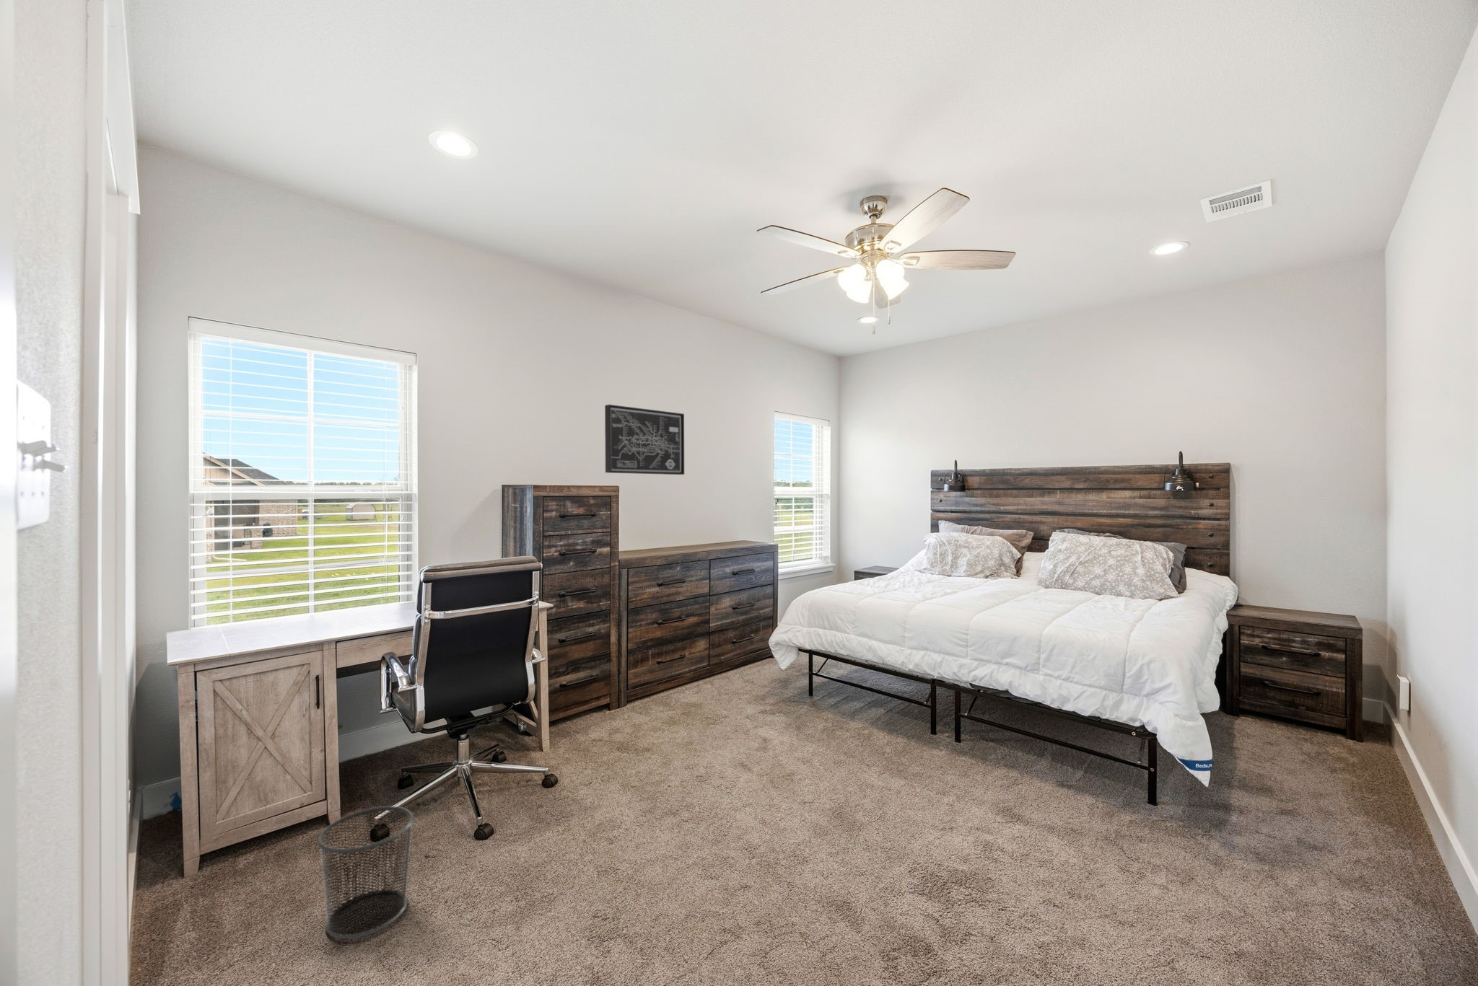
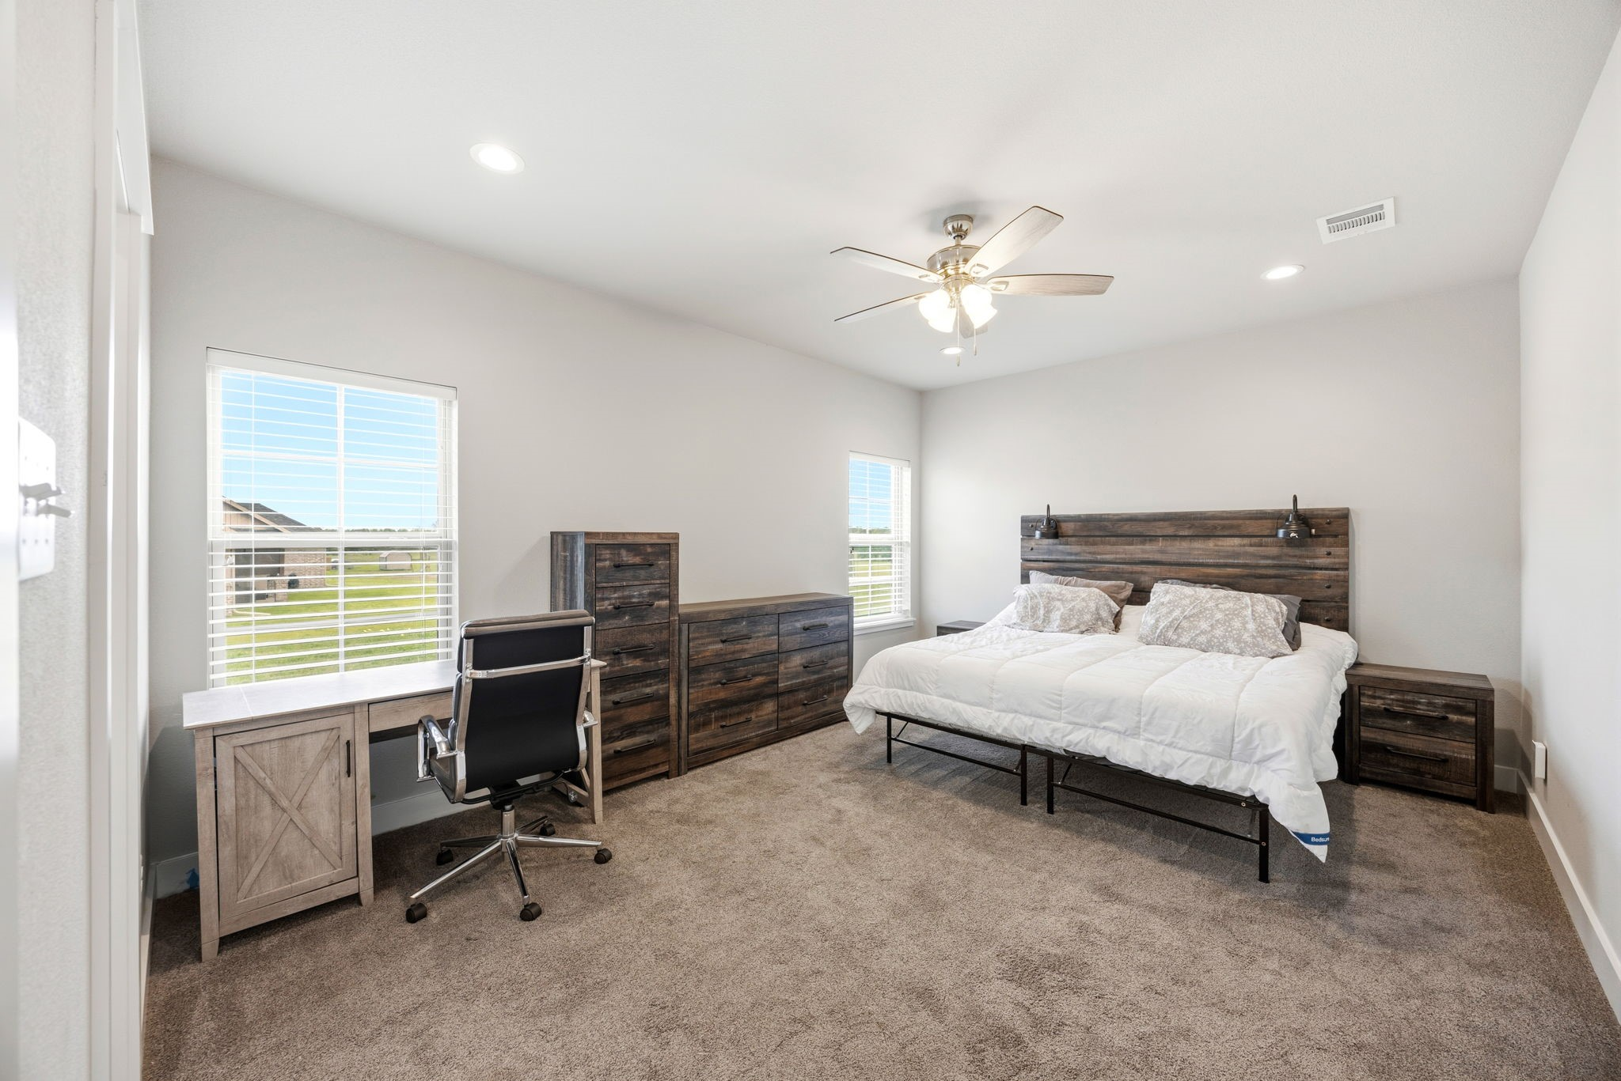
- wall art (647, 441)
- waste bin (368, 869)
